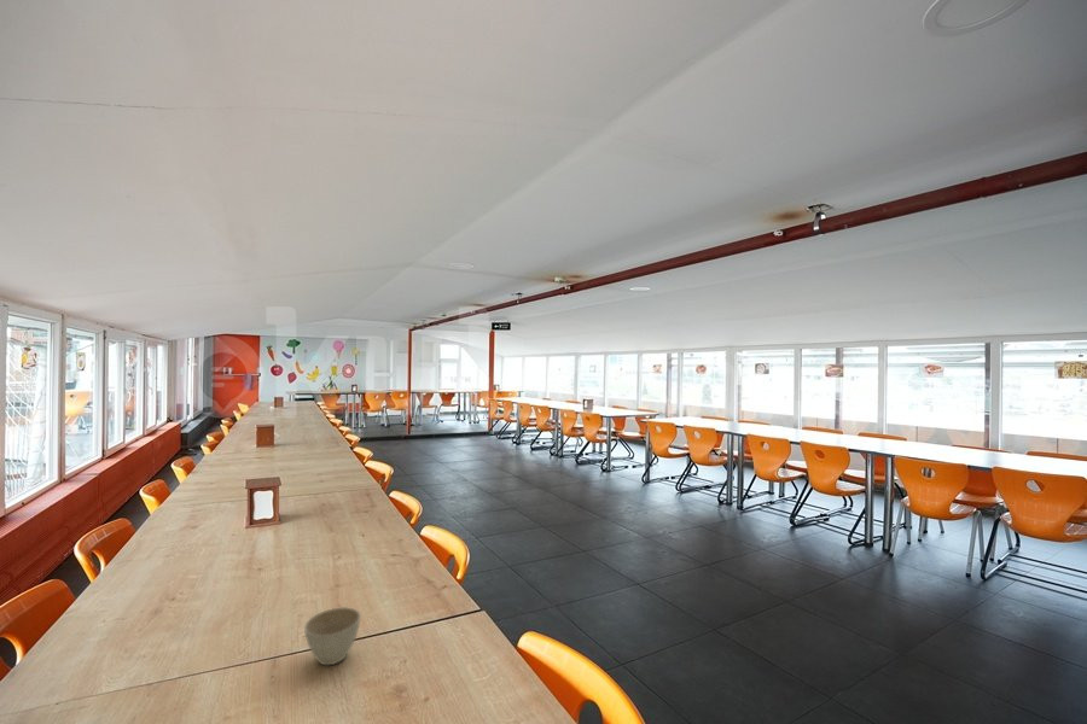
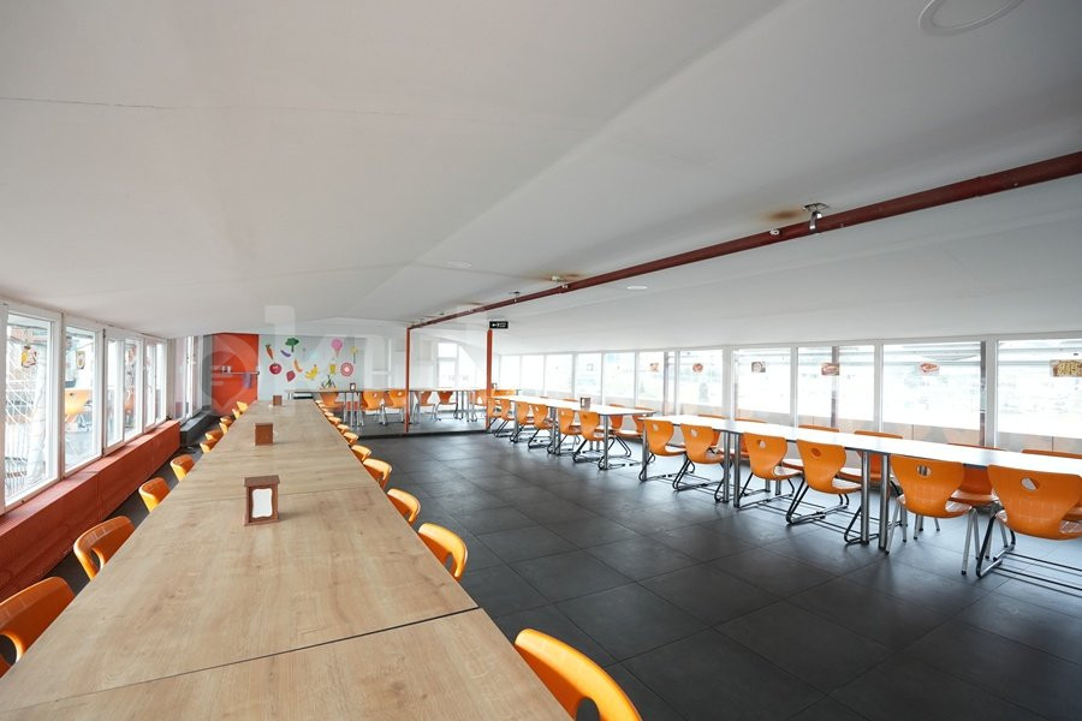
- flower pot (332, 638)
